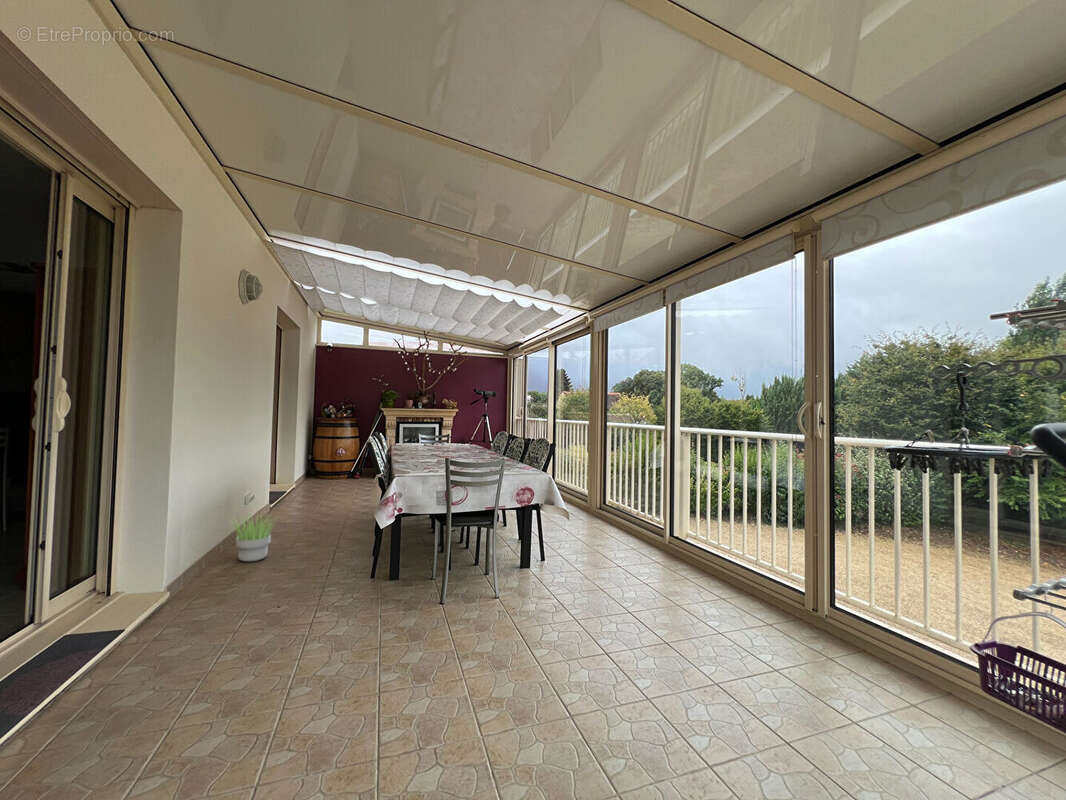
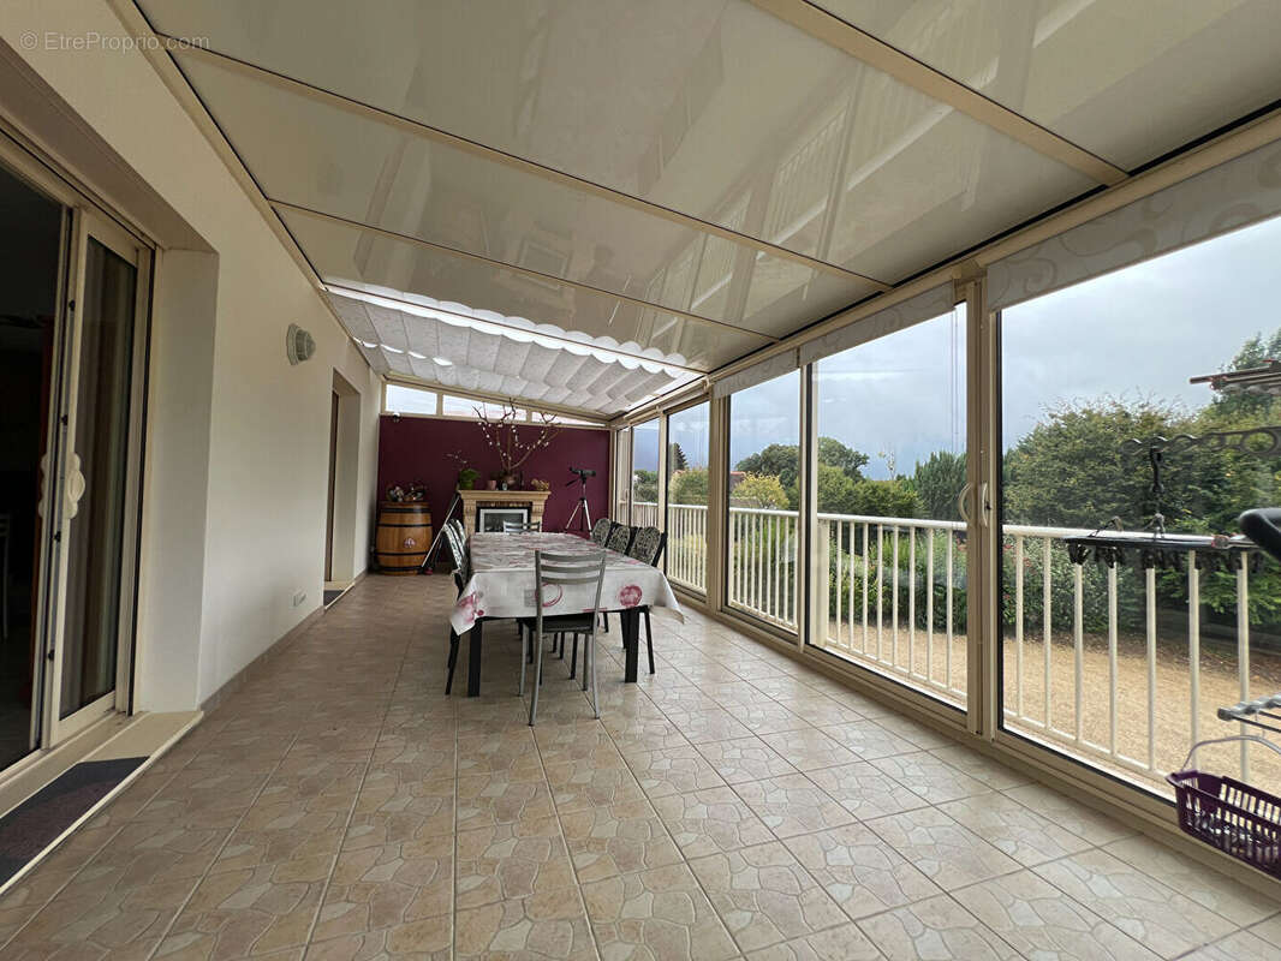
- potted plant (254, 537)
